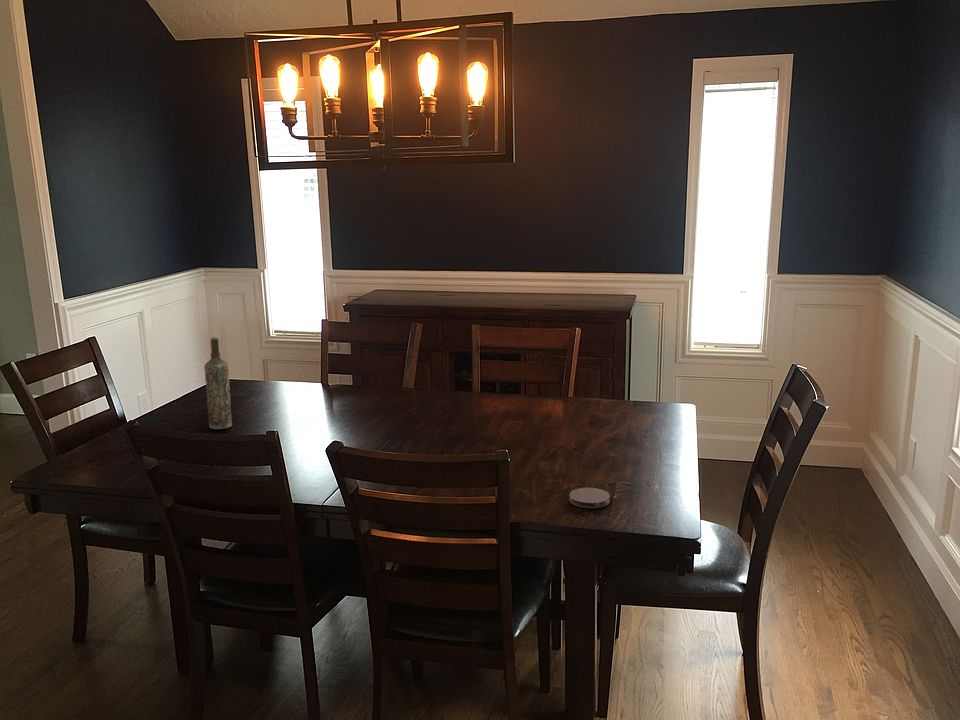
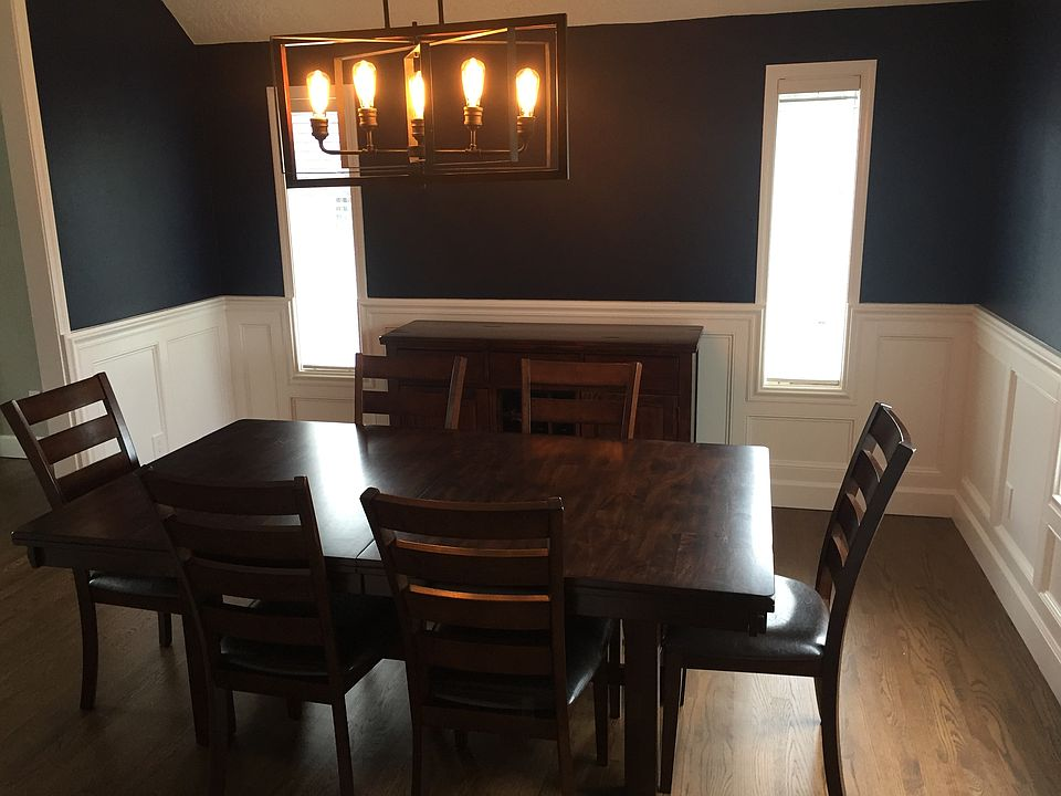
- bottle (217, 382)
- coaster (589, 497)
